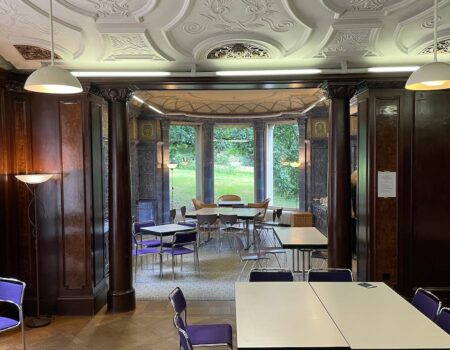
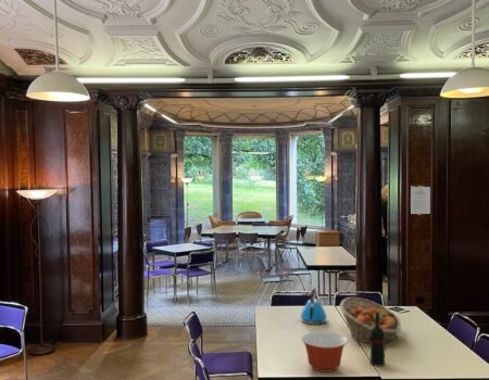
+ mixing bowl (324, 352)
+ wine bottle (375, 337)
+ fruit basket (369, 319)
+ kettle (313, 304)
